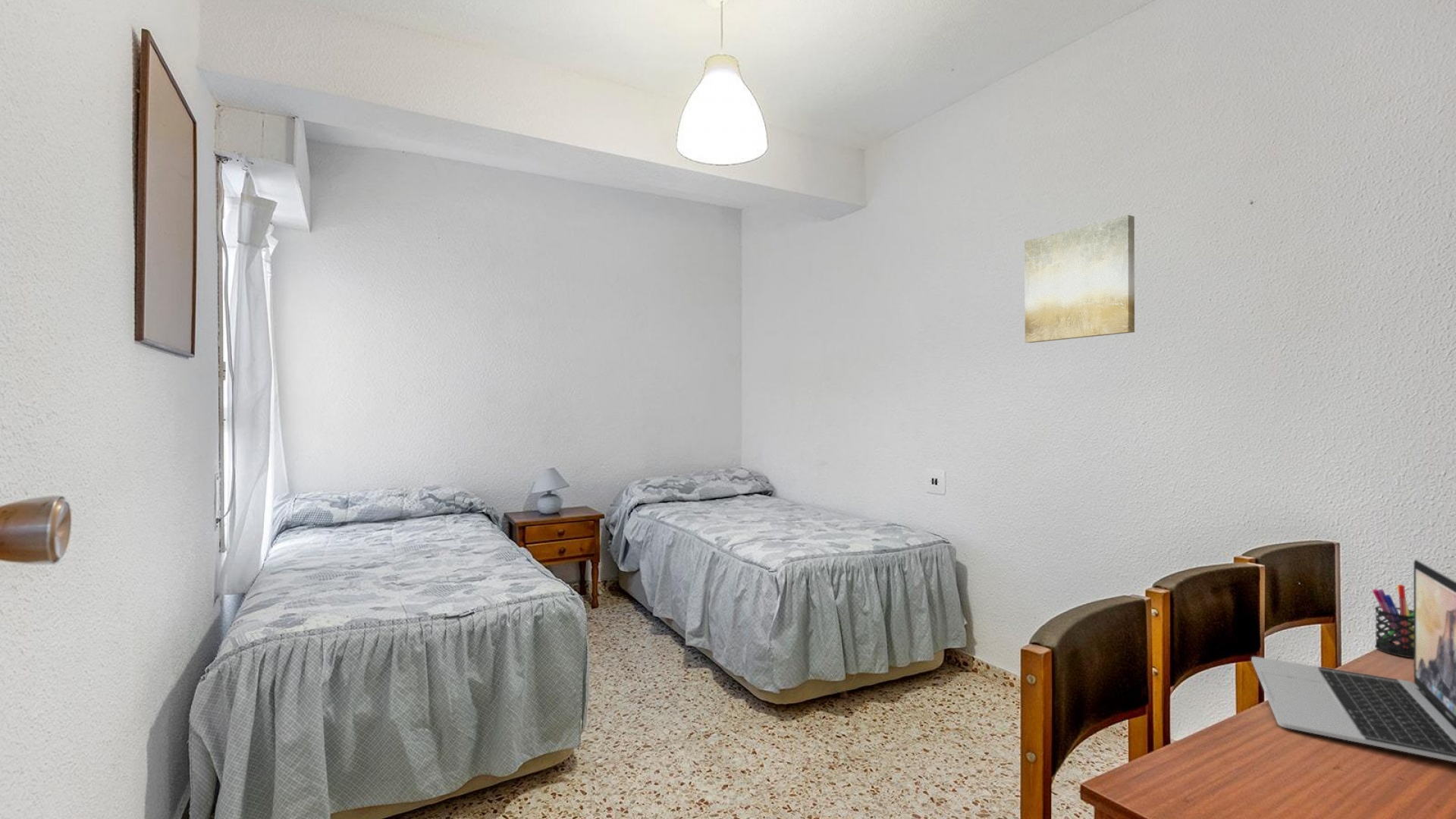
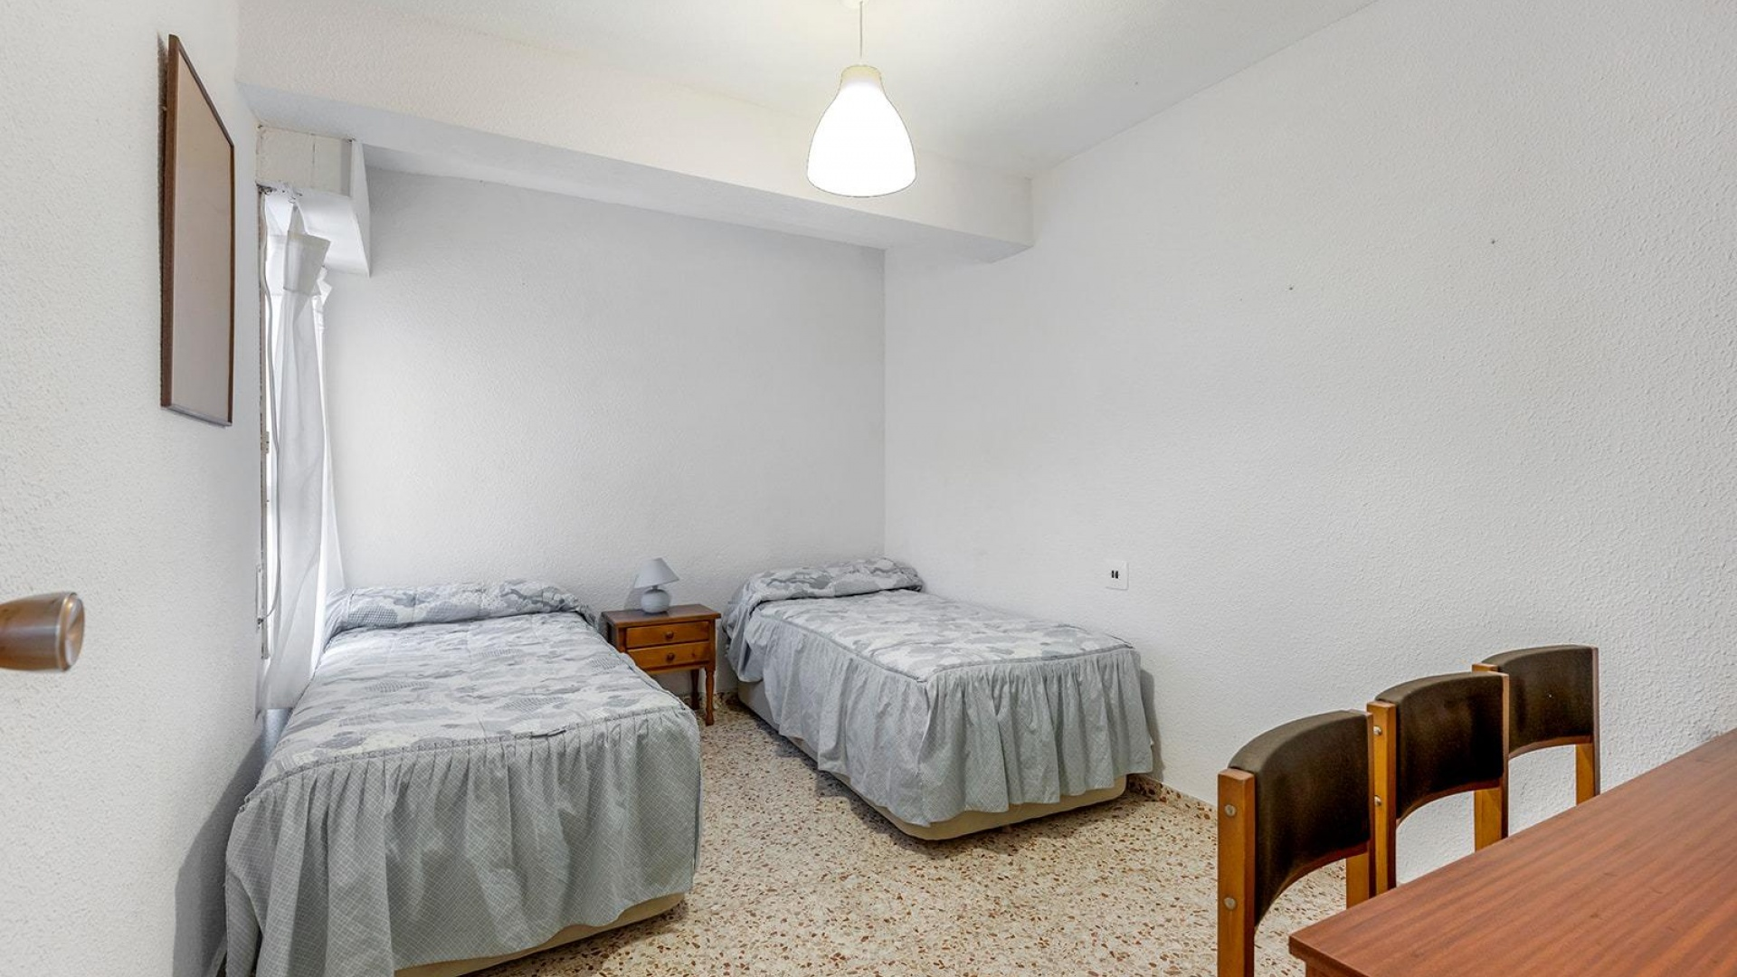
- pen holder (1404, 617)
- wall art (1075, 284)
- laptop (1349, 671)
